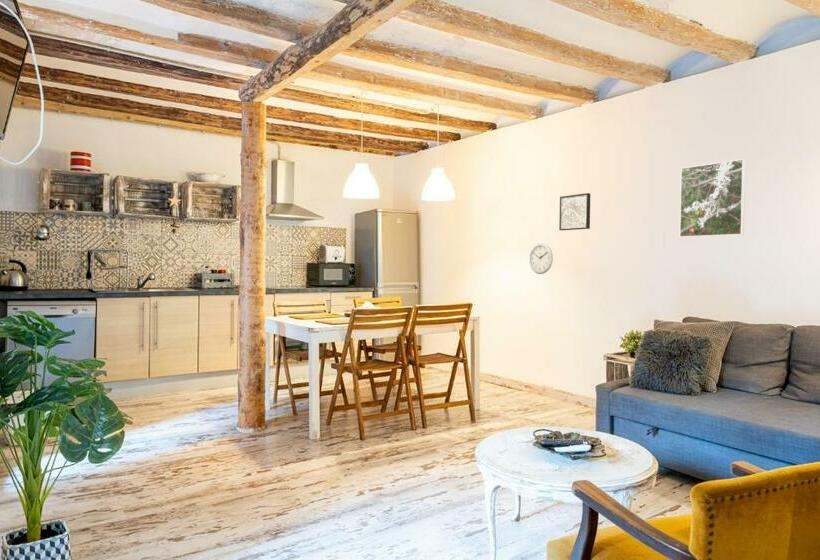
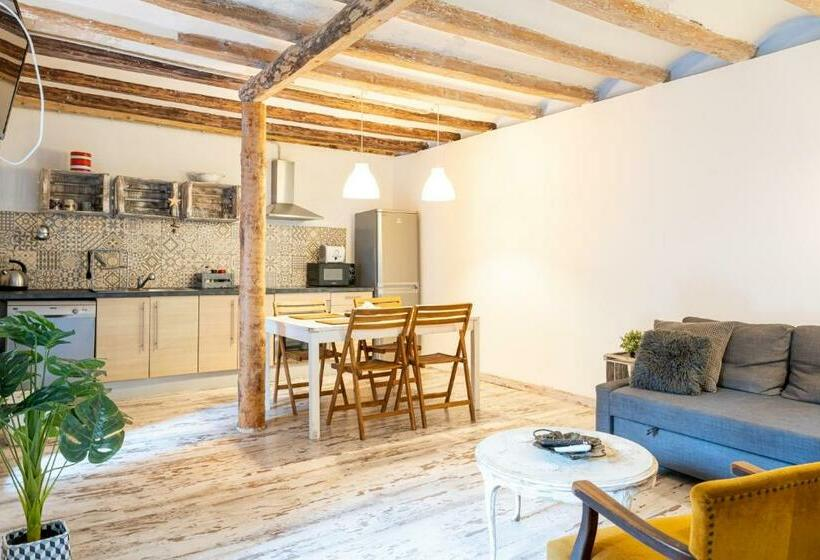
- wall art (574, 212)
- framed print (710, 199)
- wall clock (540, 258)
